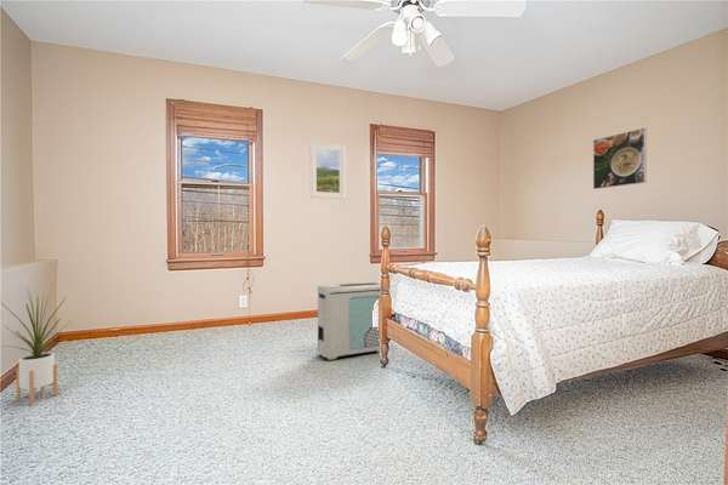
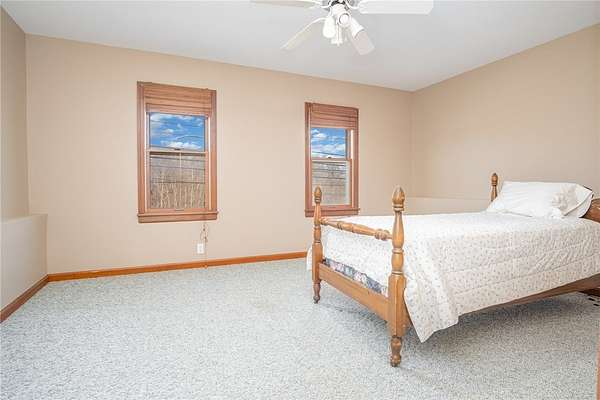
- house plant (35, 342)
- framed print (328, 170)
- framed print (618, 160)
- air purifier (352, 318)
